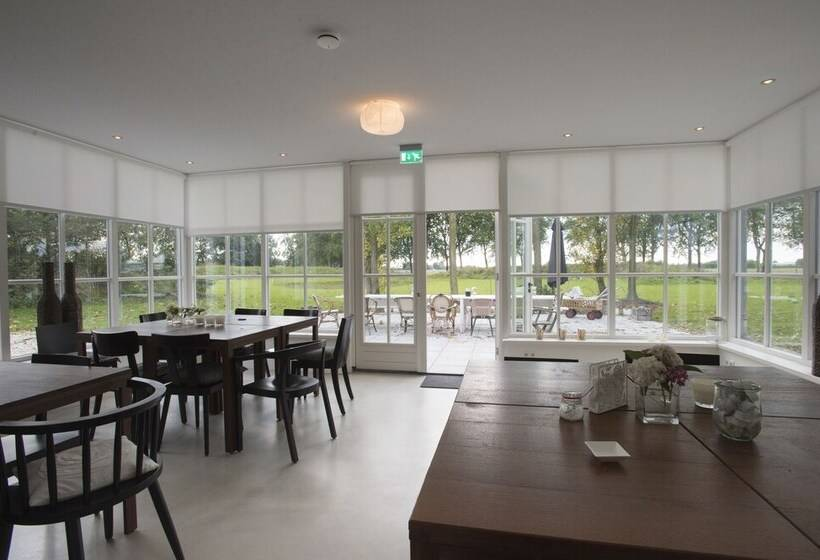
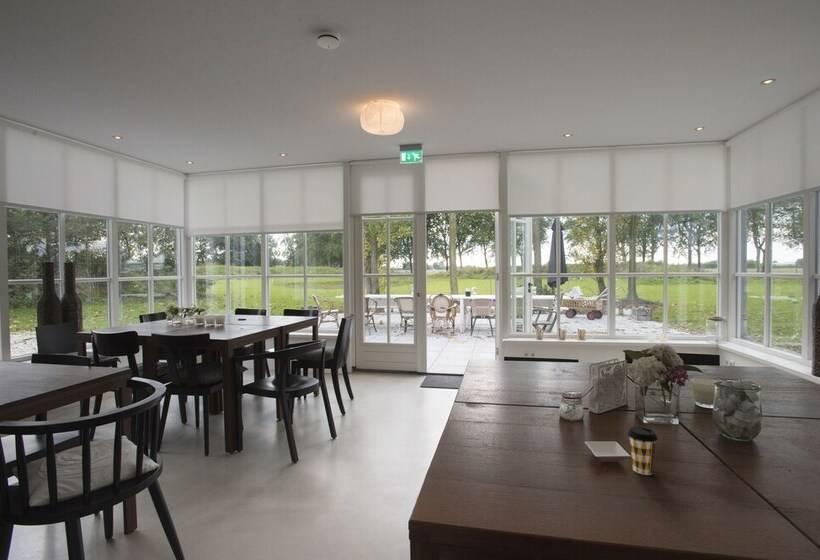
+ coffee cup (642, 450)
